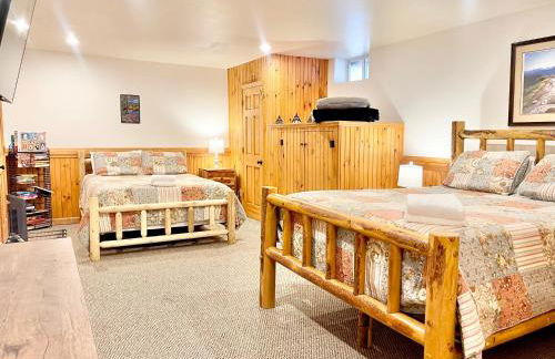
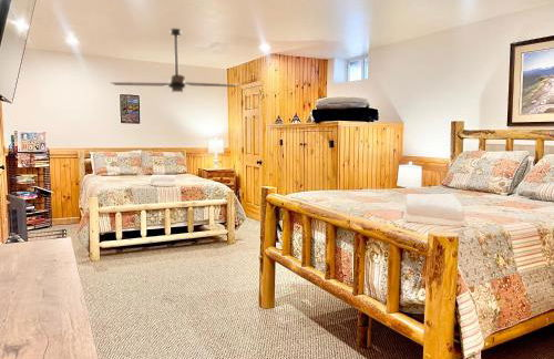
+ ceiling fan (176, 59)
